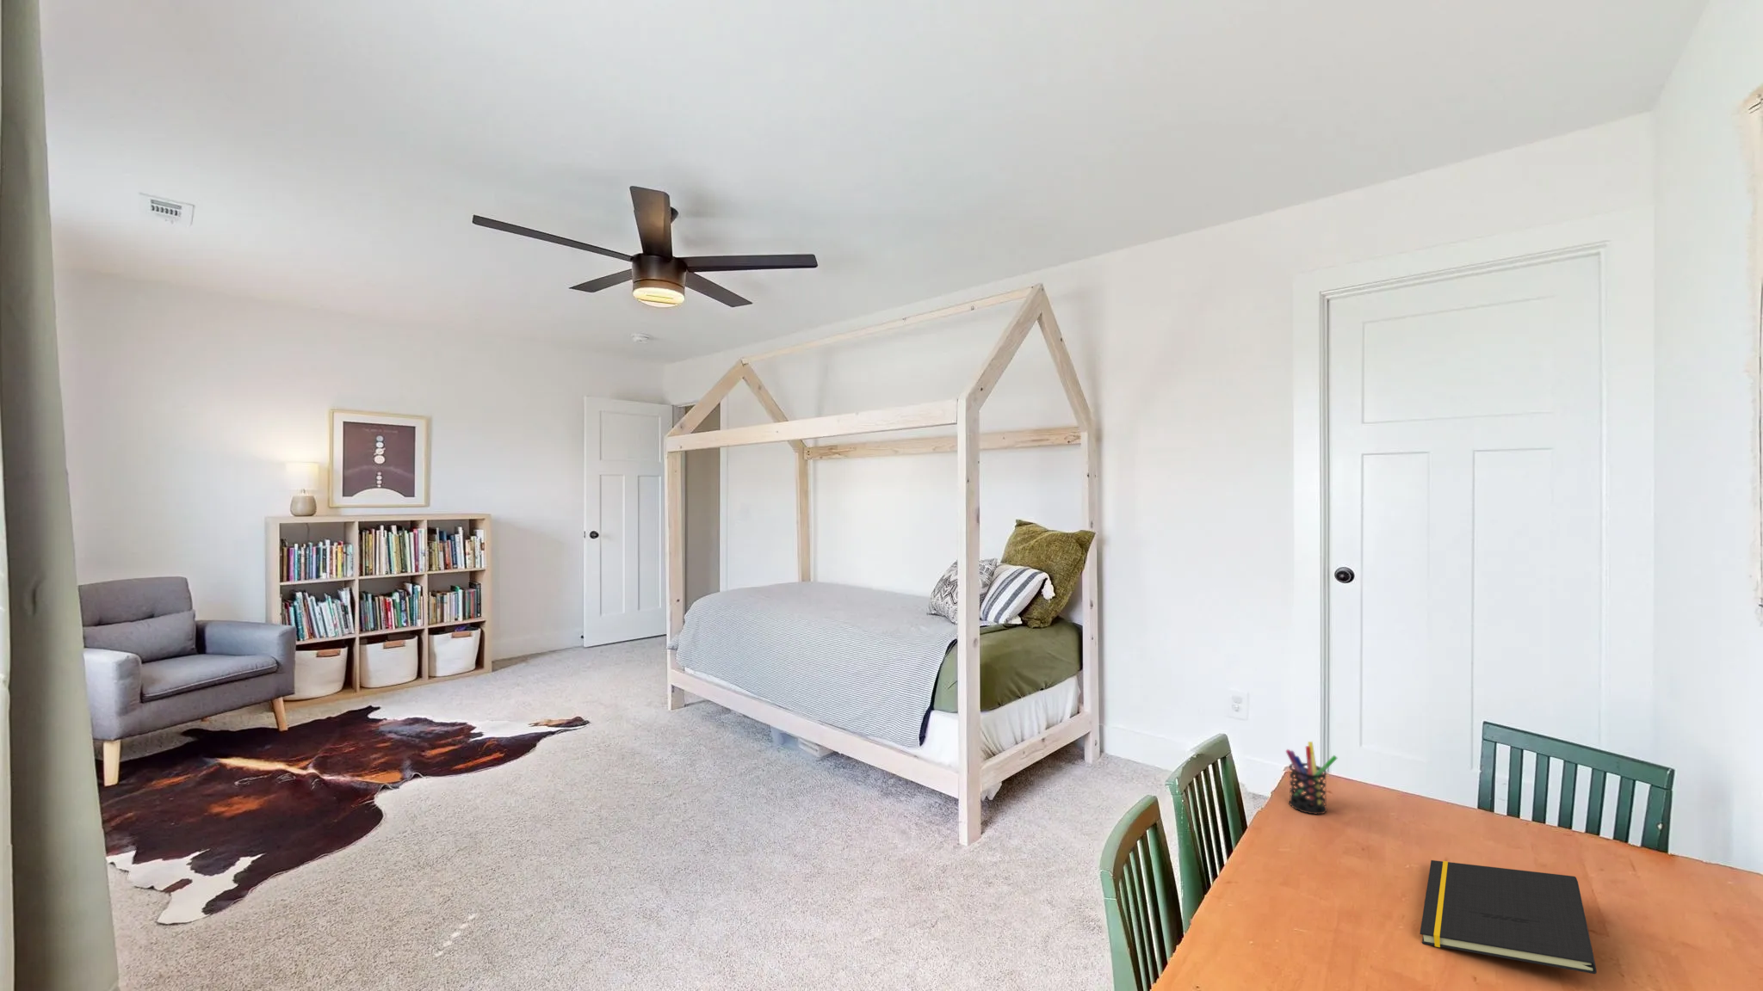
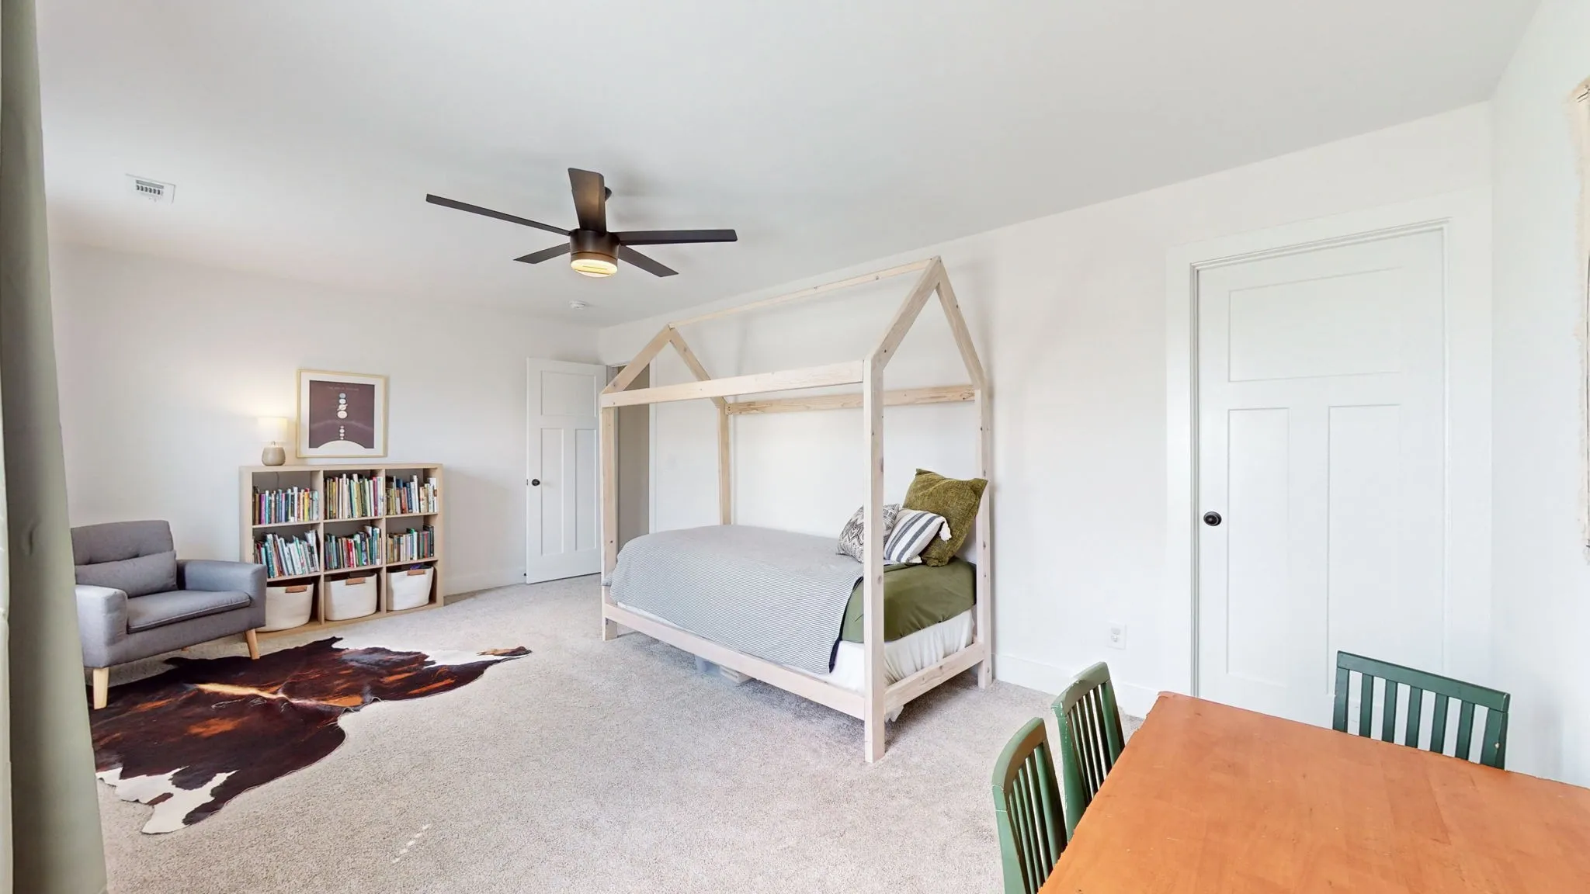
- notepad (1501, 909)
- pen holder (1311, 776)
